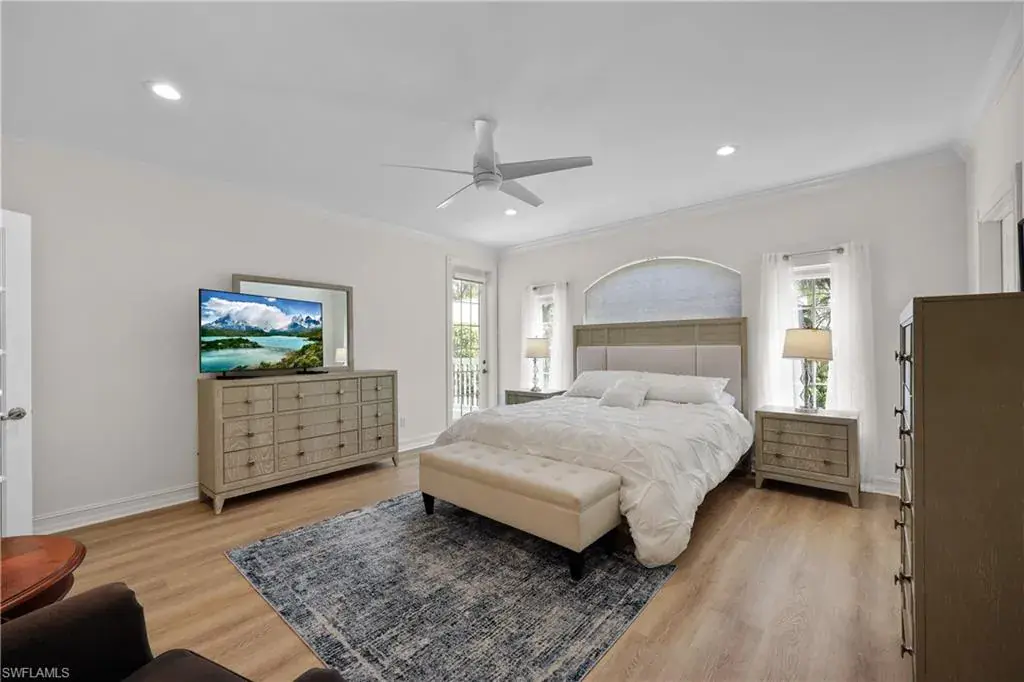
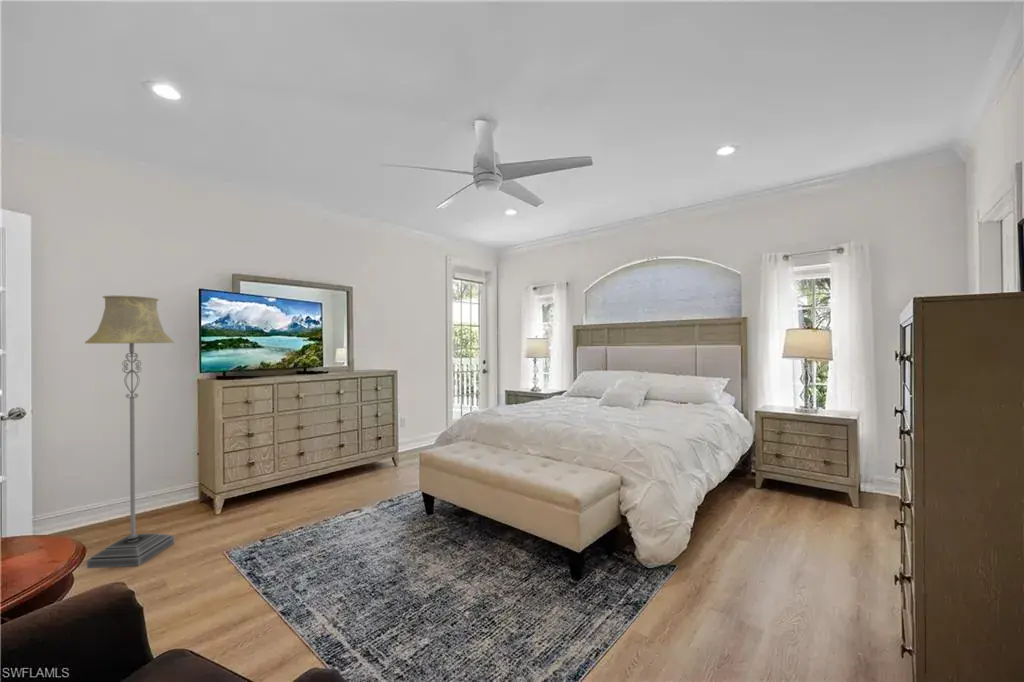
+ floor lamp (132, 426)
